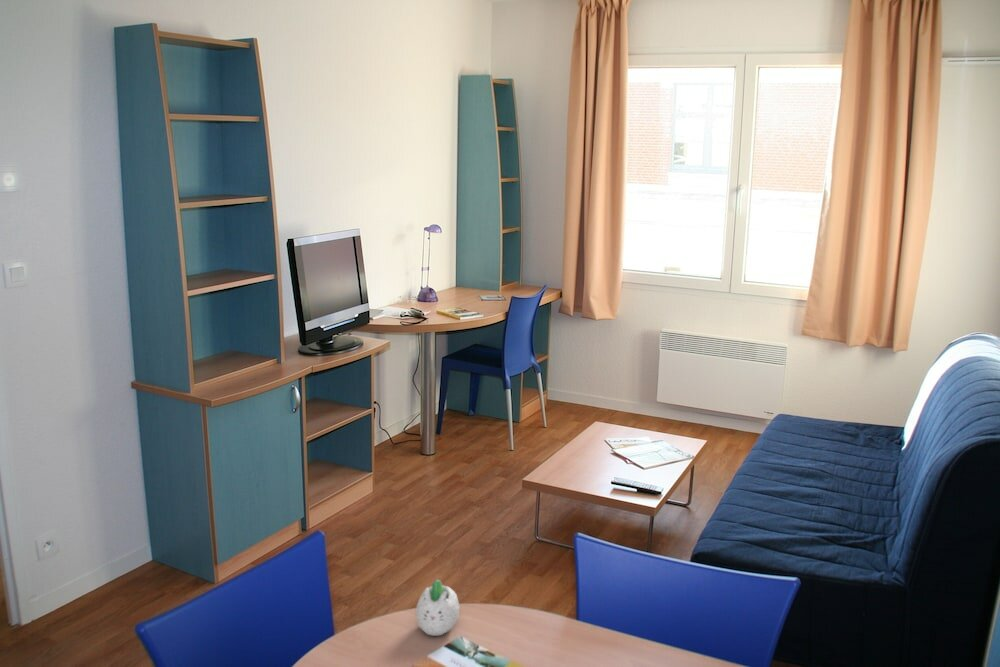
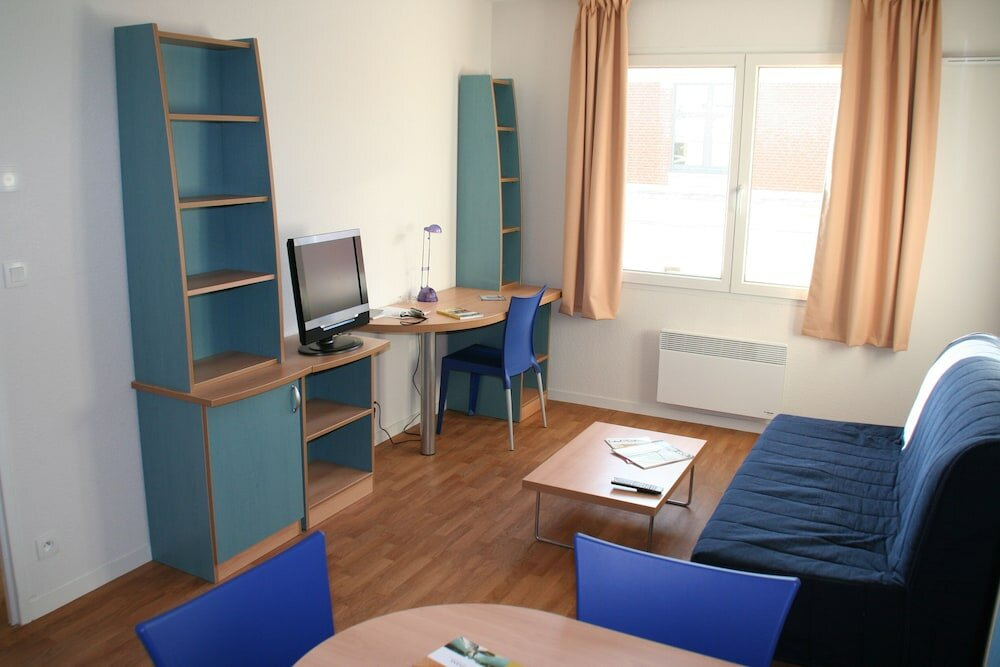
- succulent planter (437, 604)
